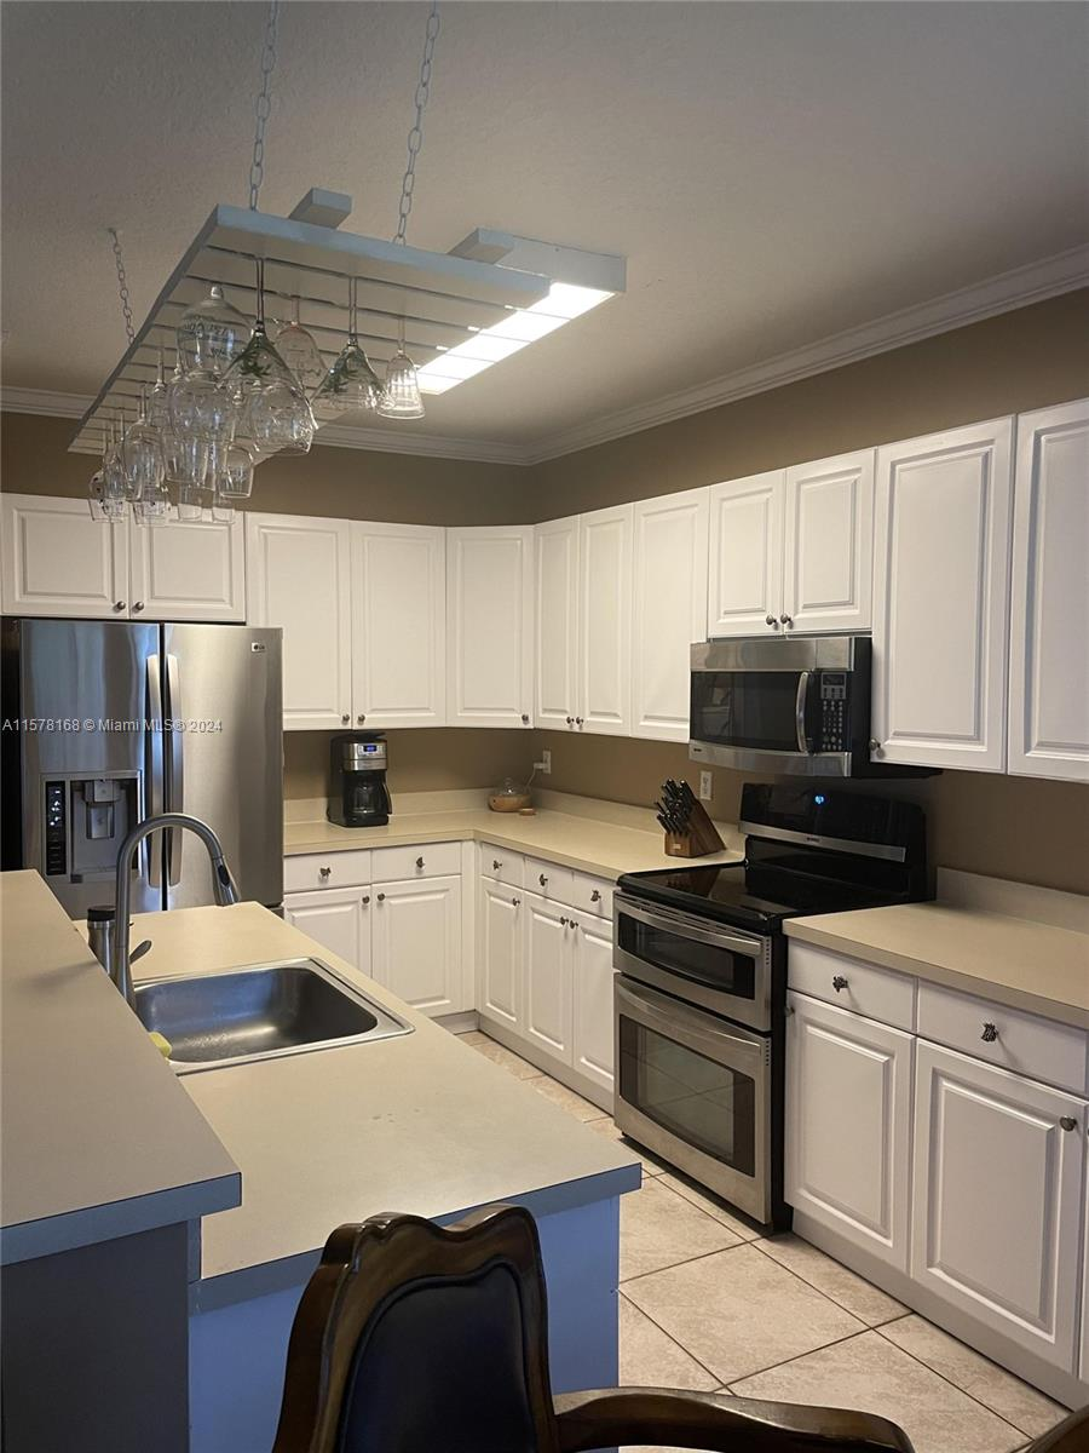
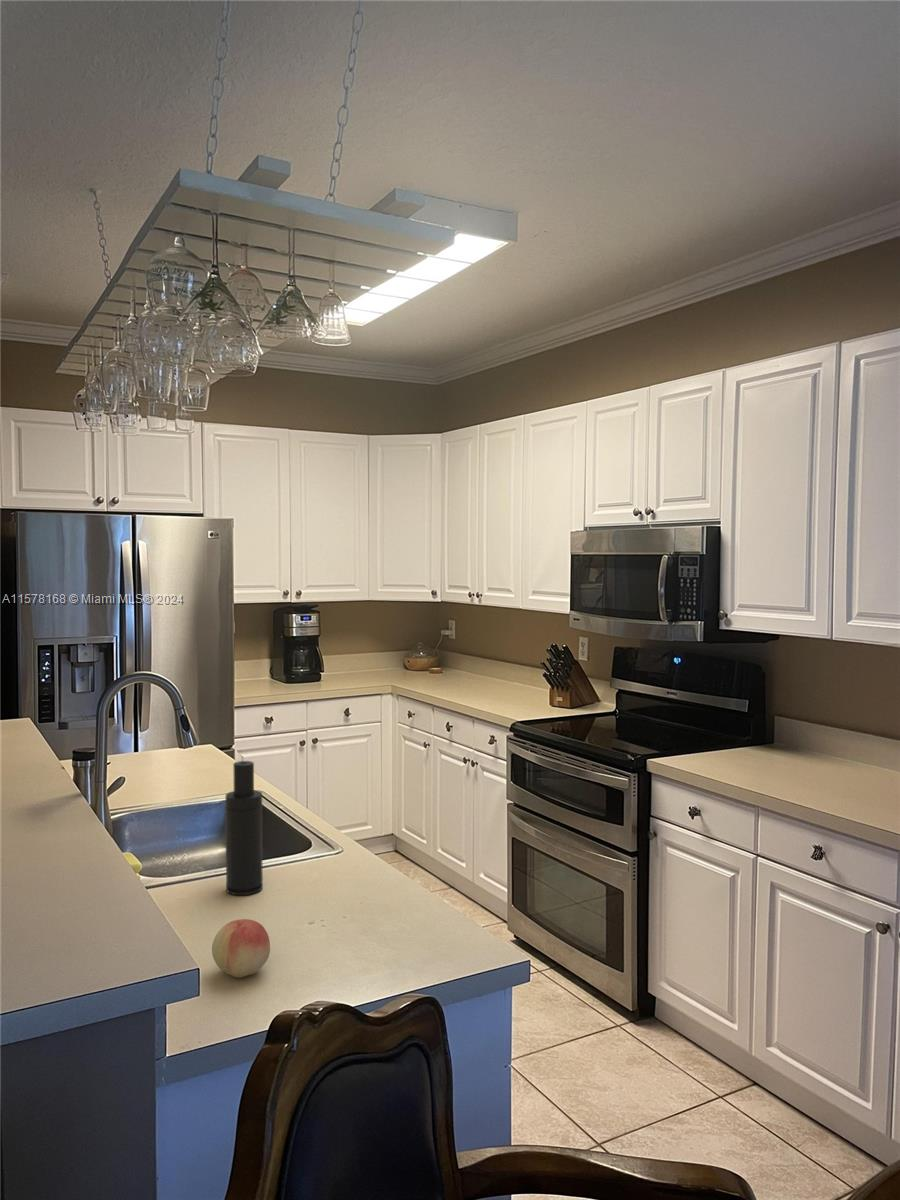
+ atomizer (244, 826)
+ fruit (240, 948)
